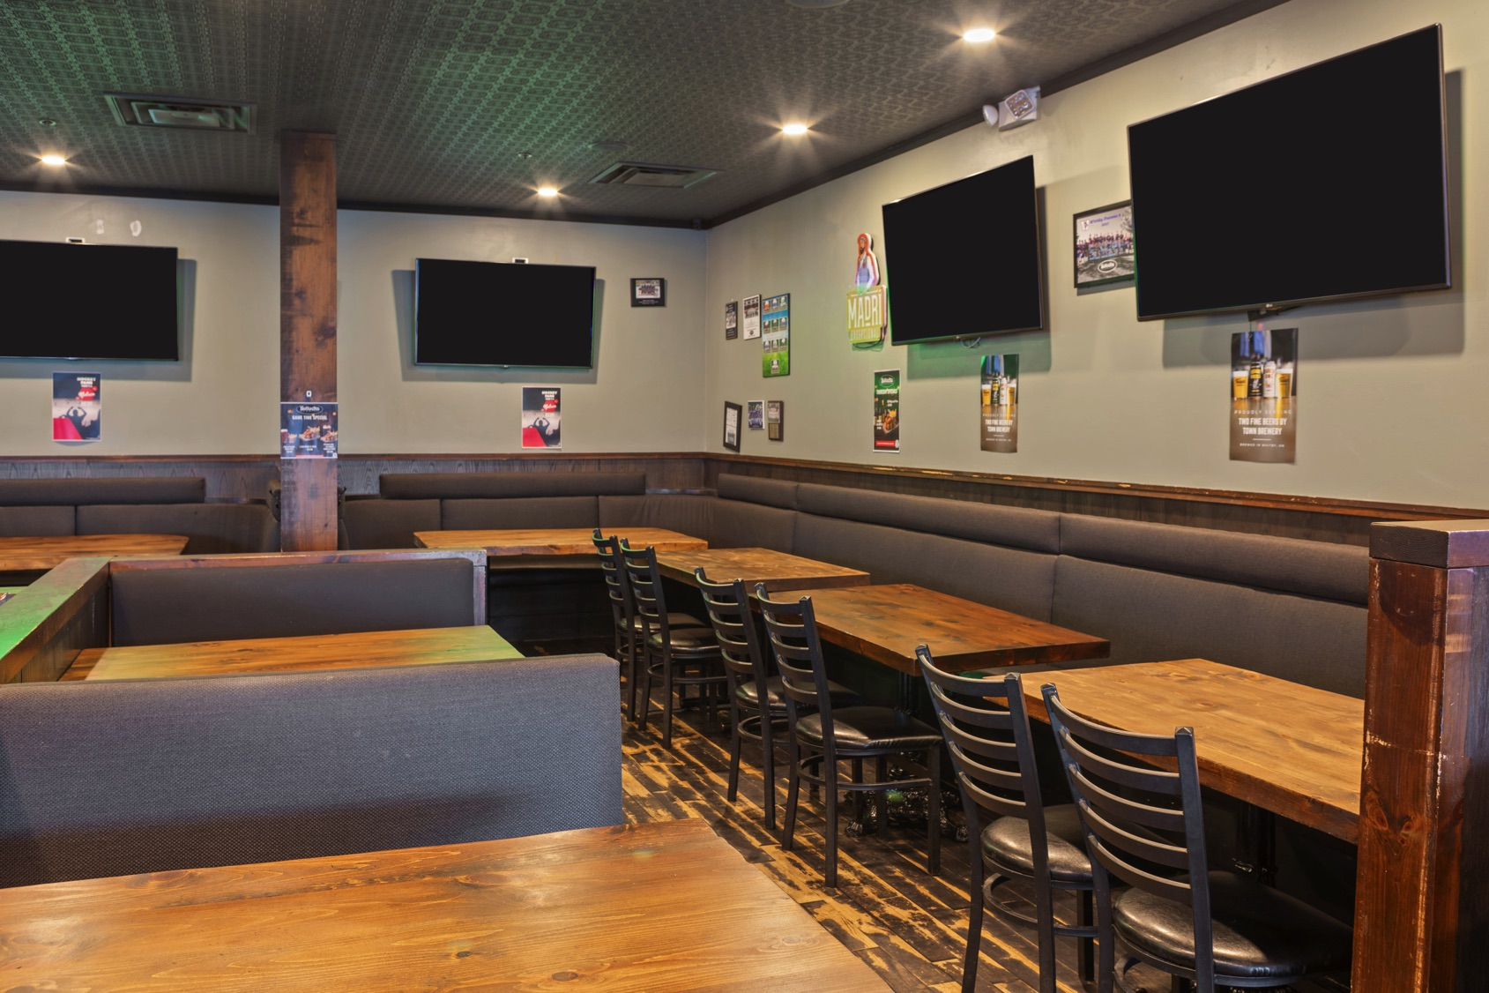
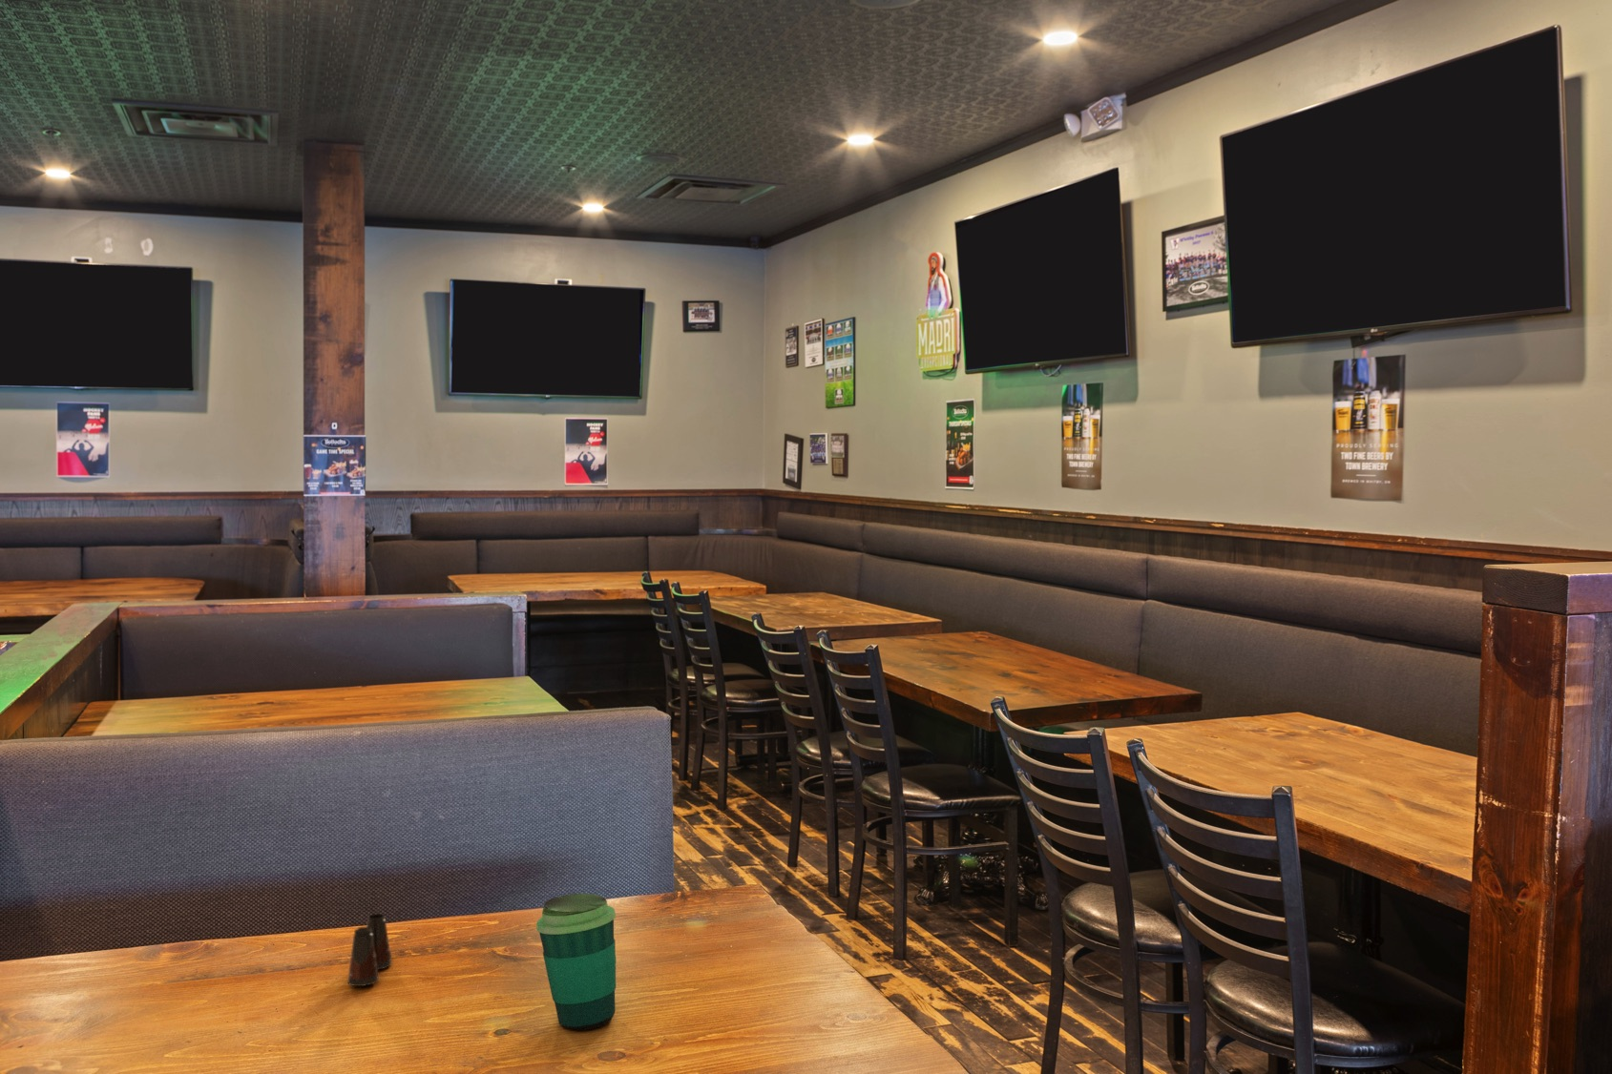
+ salt shaker (372, 945)
+ cup (577, 960)
